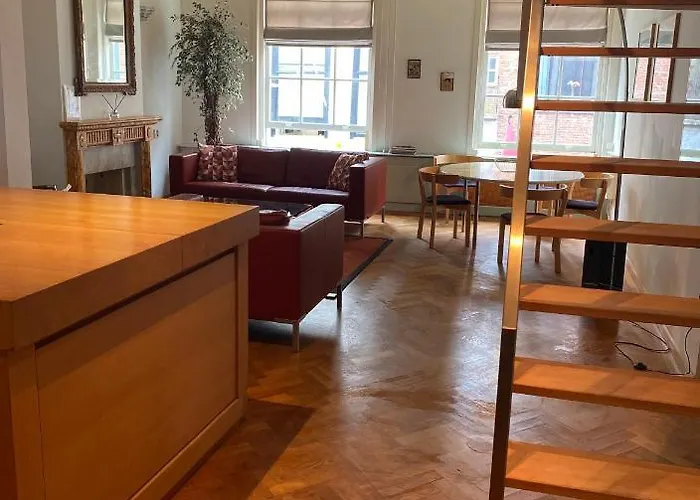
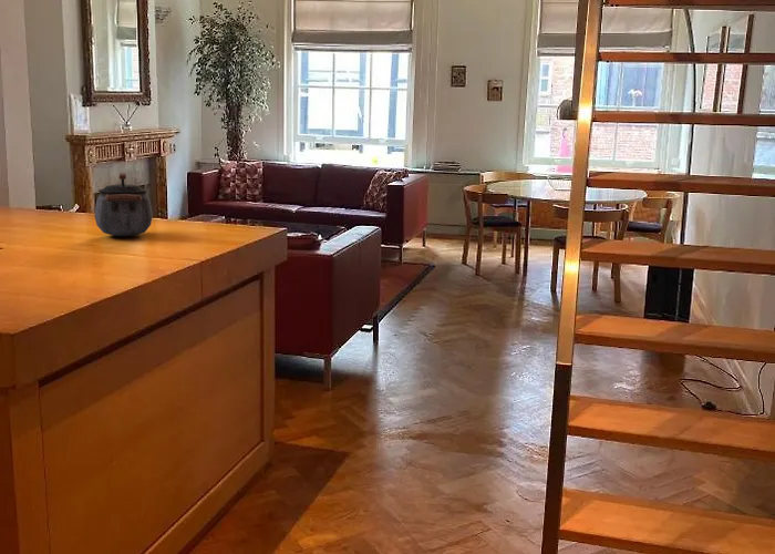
+ kettle (123, 204)
